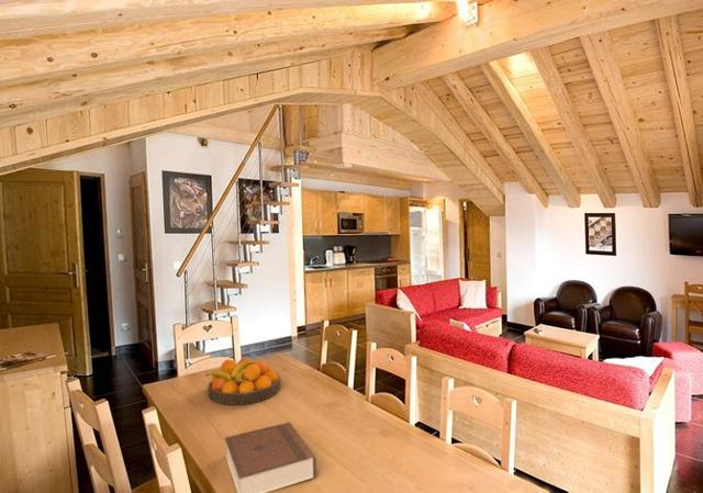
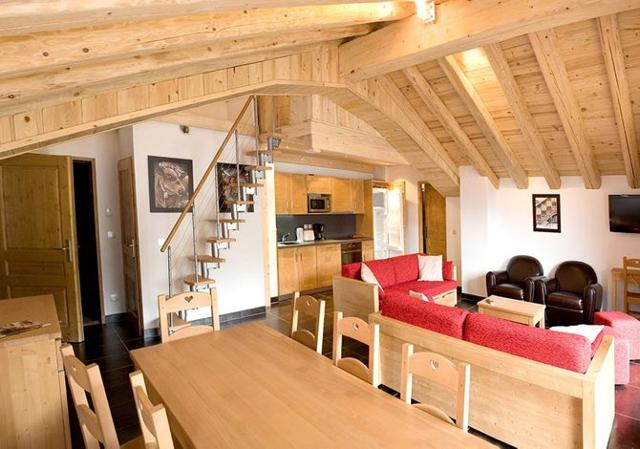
- book (268, 456)
- fruit bowl (244, 376)
